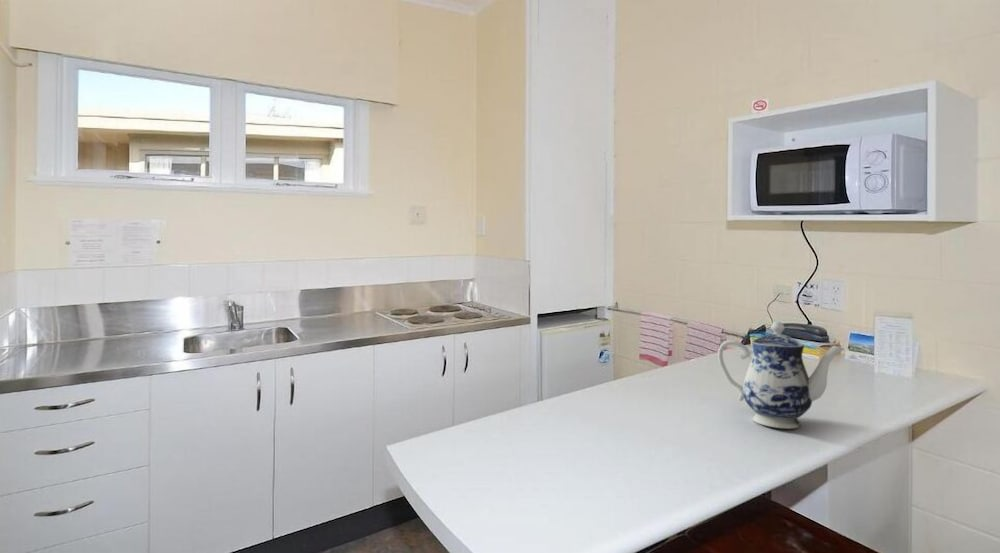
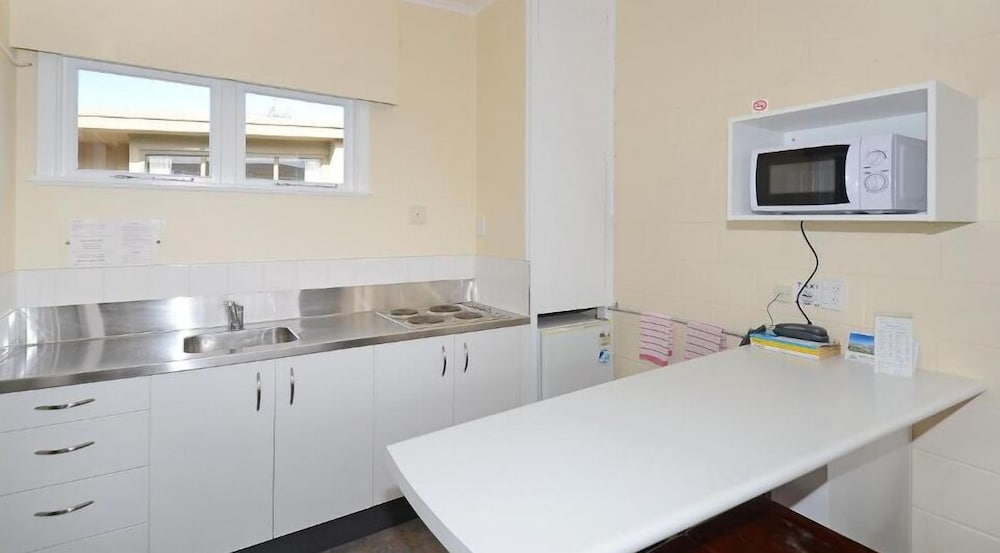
- teapot (777, 372)
